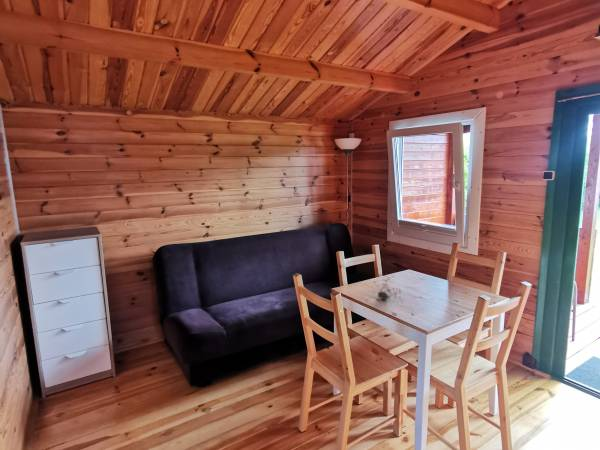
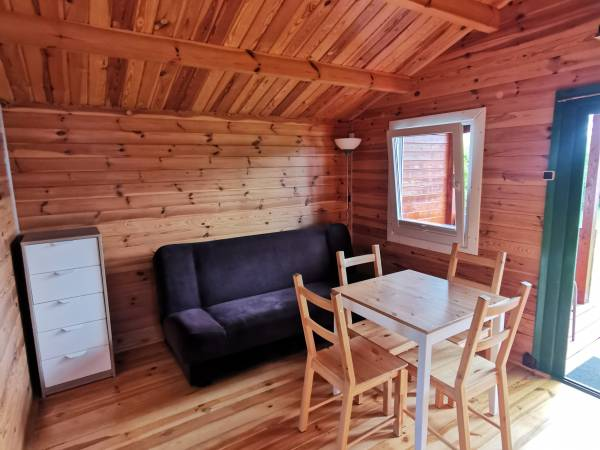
- teapot (399, 285)
